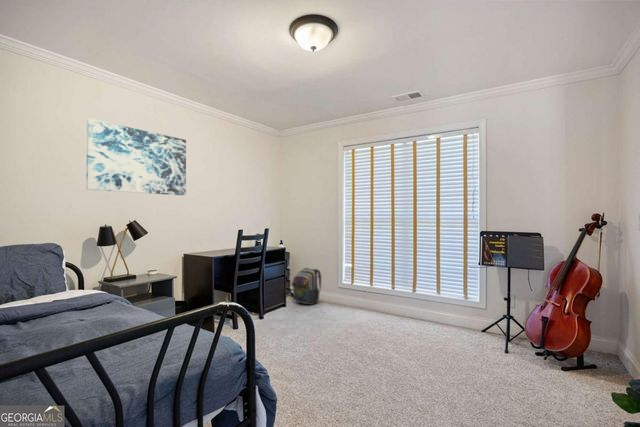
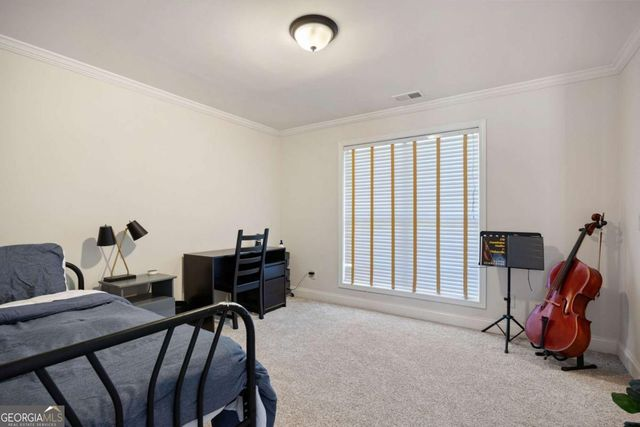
- wall art (142, 161)
- backpack (307, 286)
